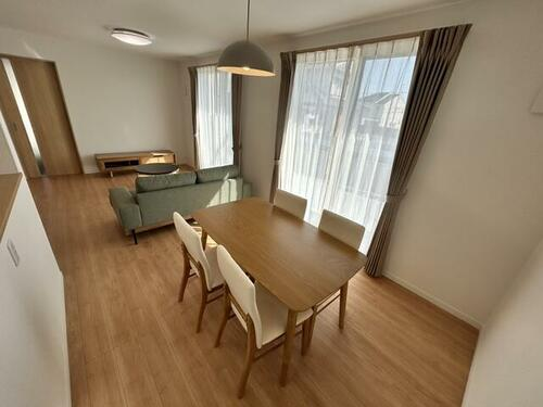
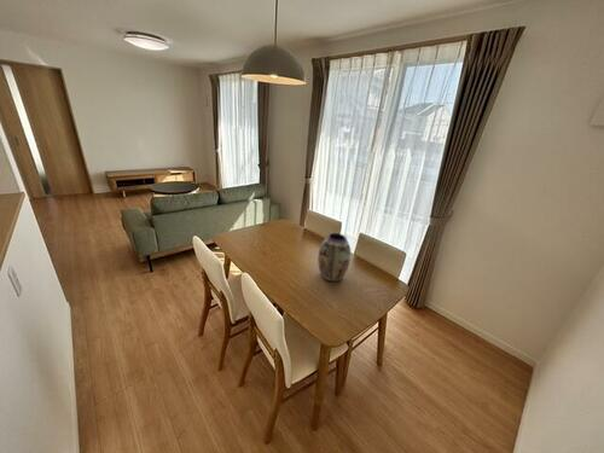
+ vase (333, 256)
